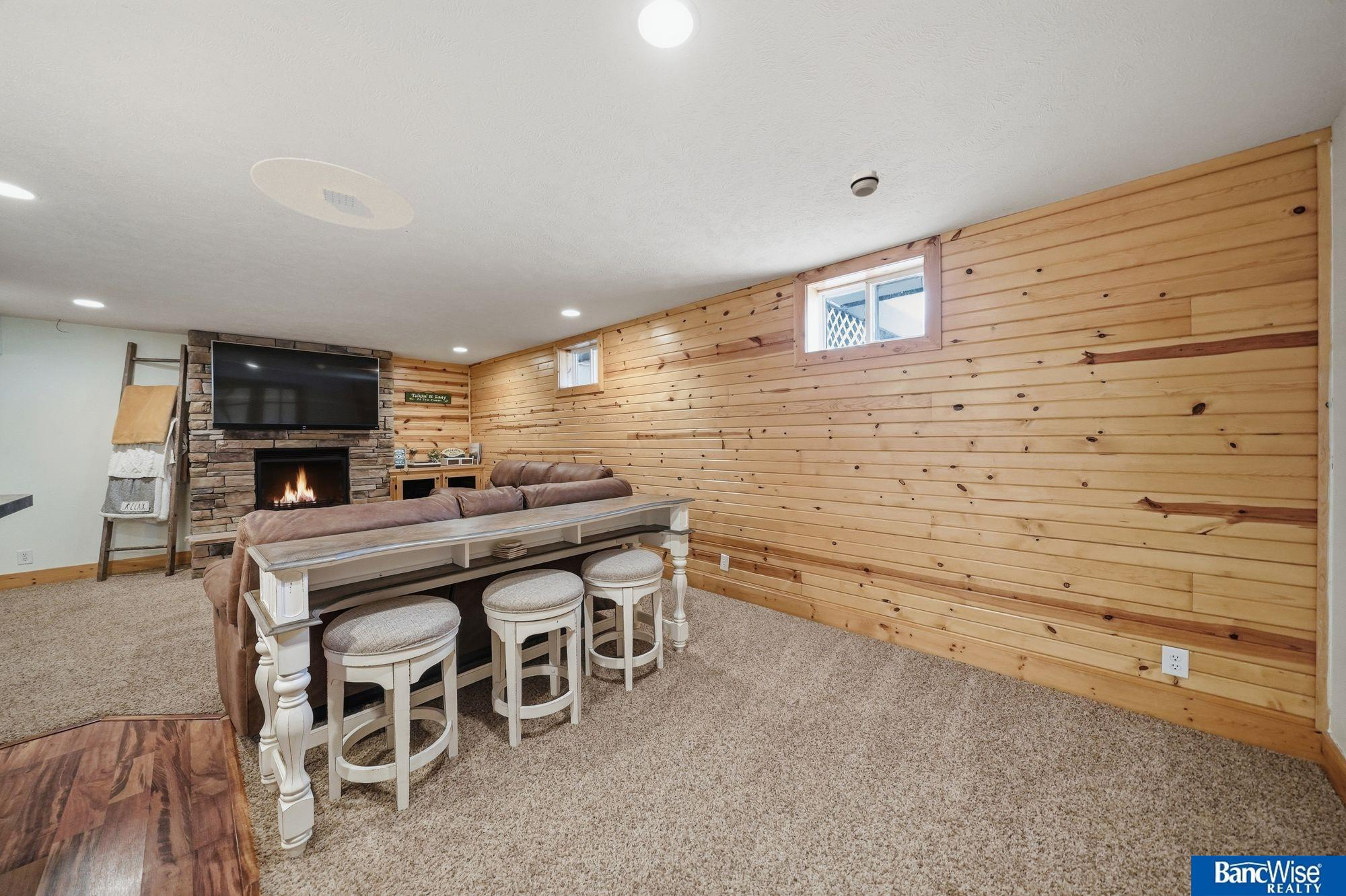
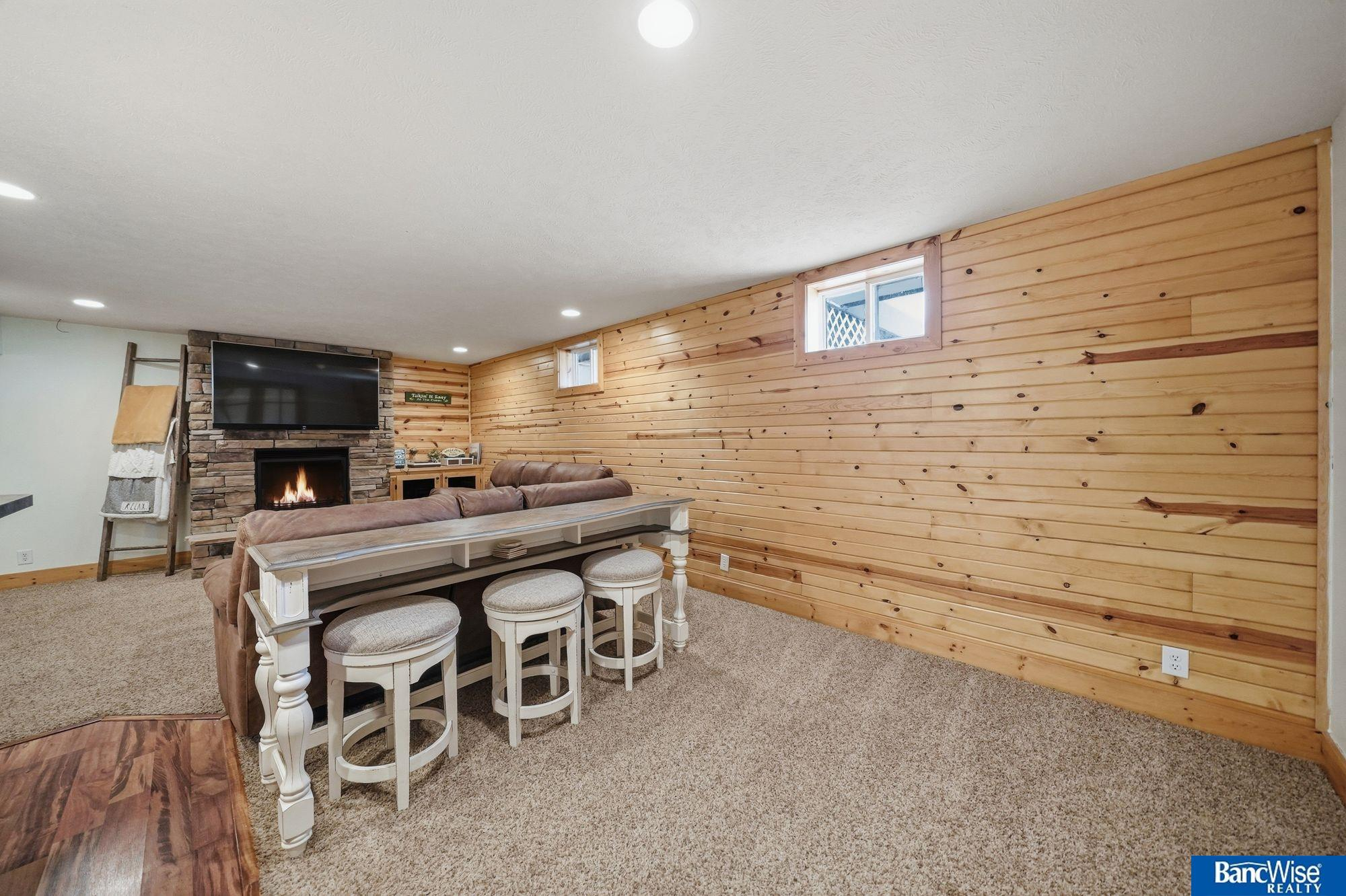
- smoke detector (864, 184)
- ceiling light (339, 192)
